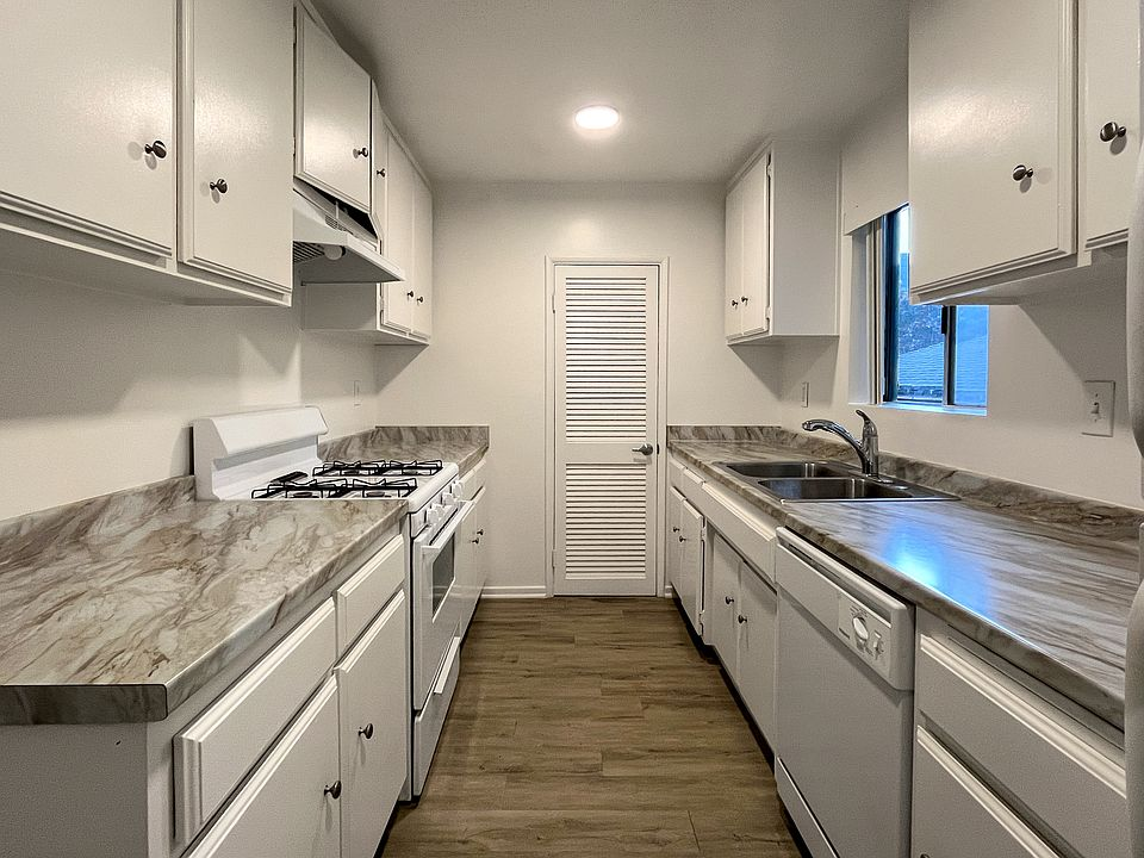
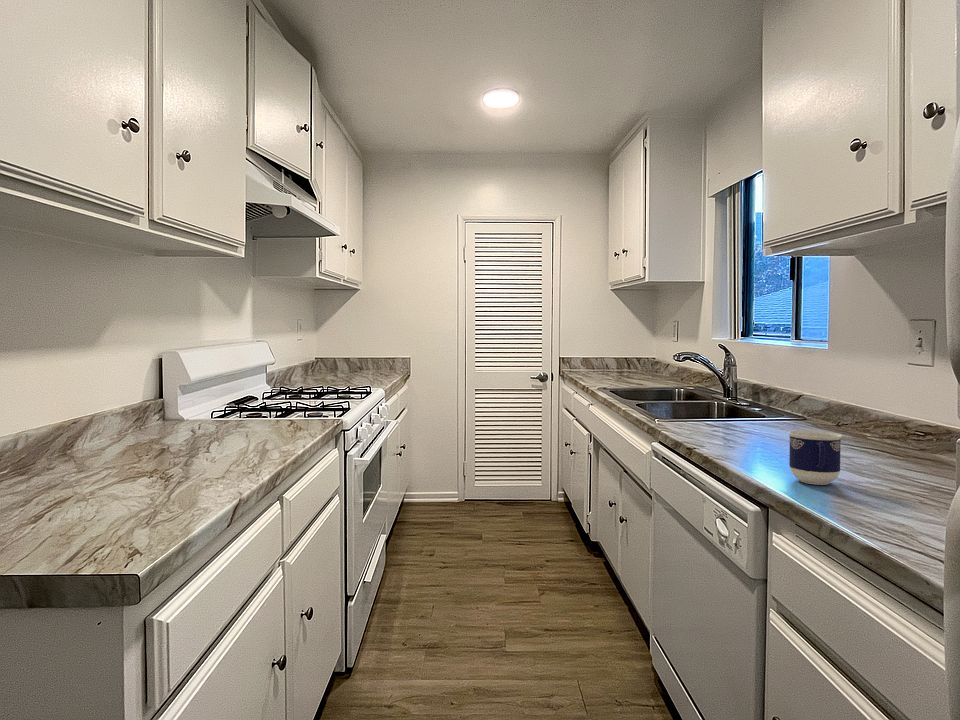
+ cup (815, 458)
